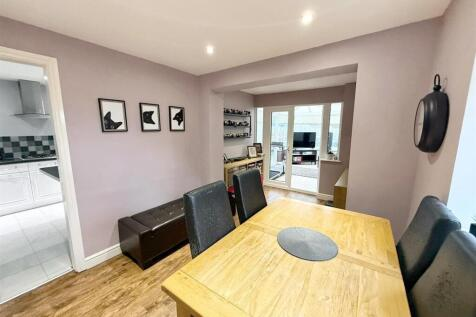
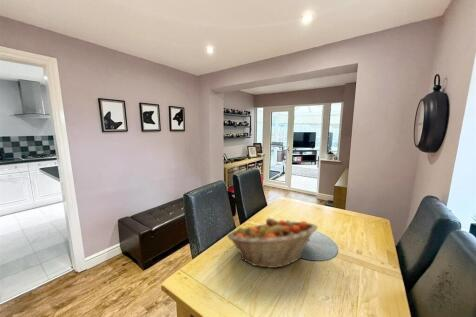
+ fruit basket (271, 236)
